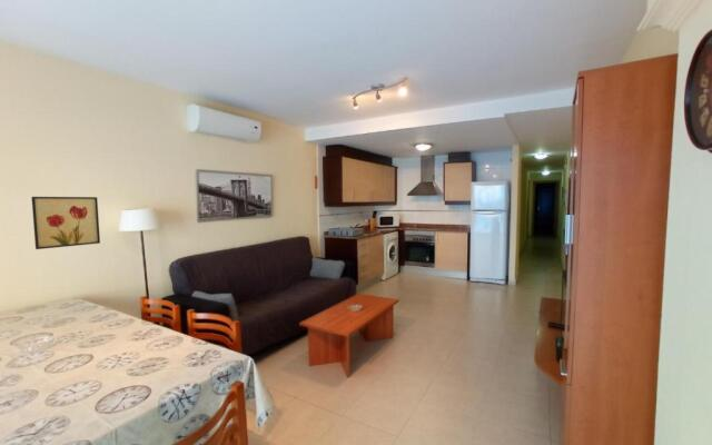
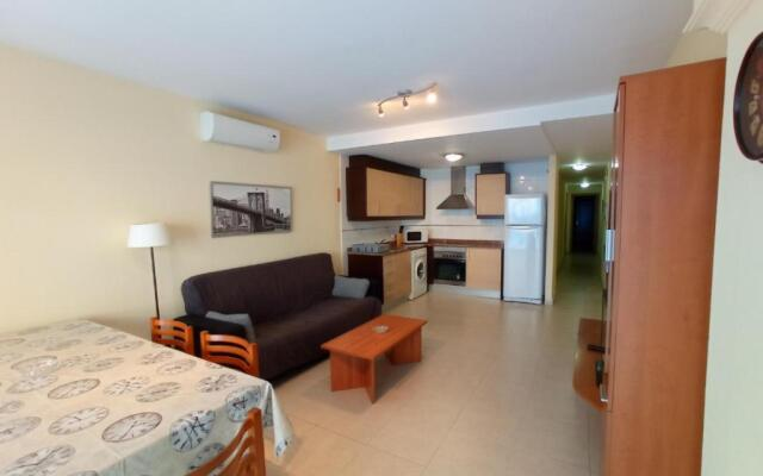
- wall art (67, 221)
